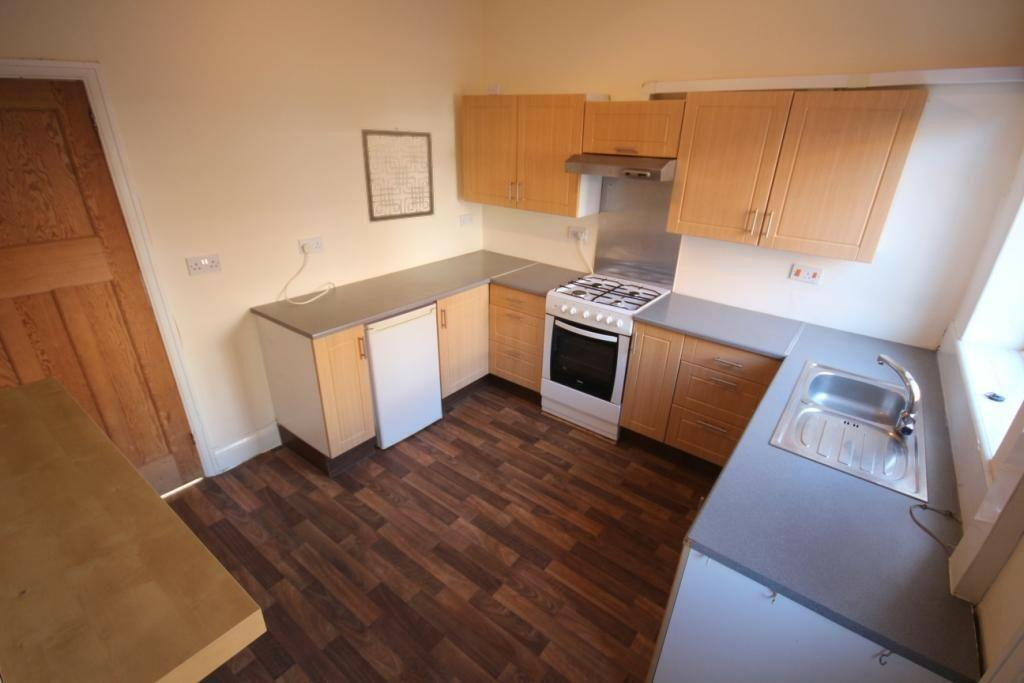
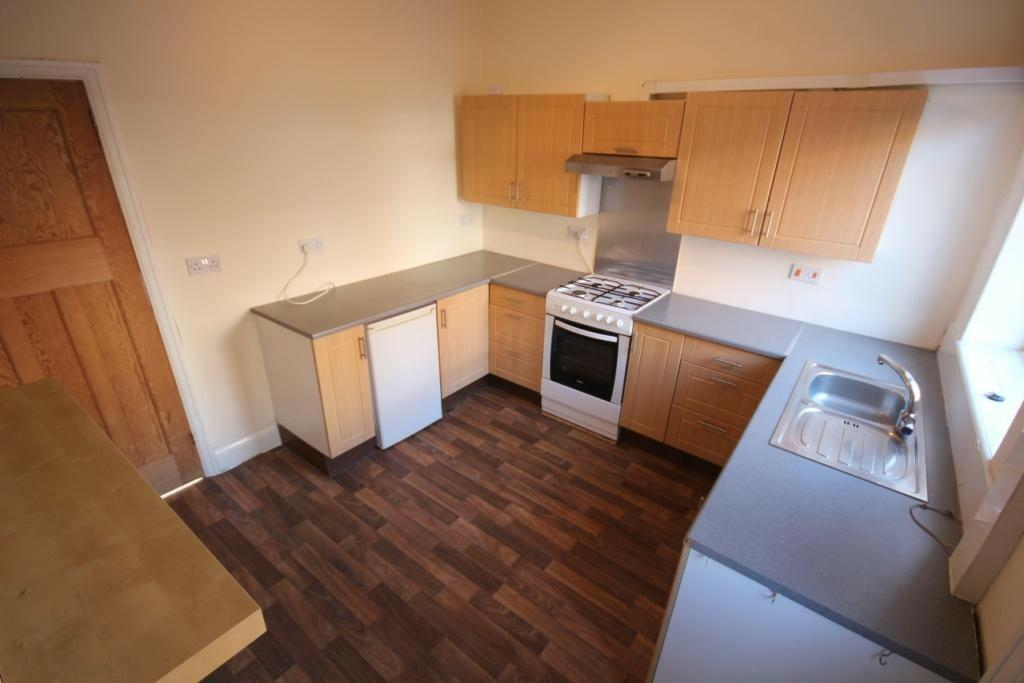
- wall art (400, 173)
